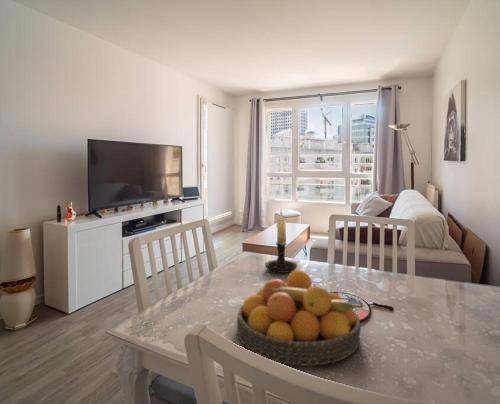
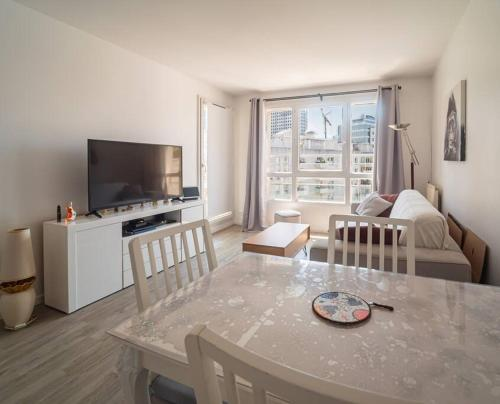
- fruit bowl (296, 305)
- candle holder (281, 238)
